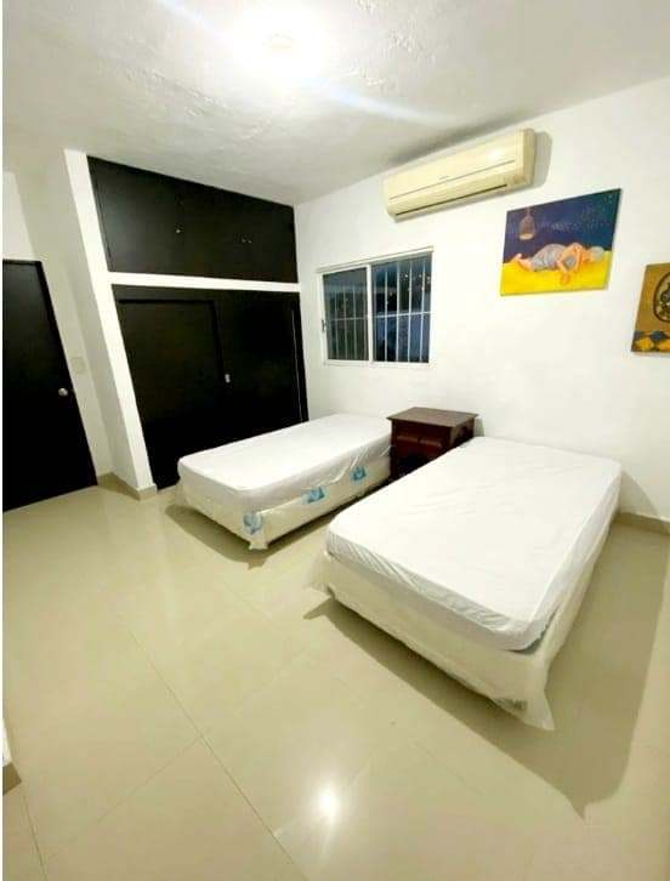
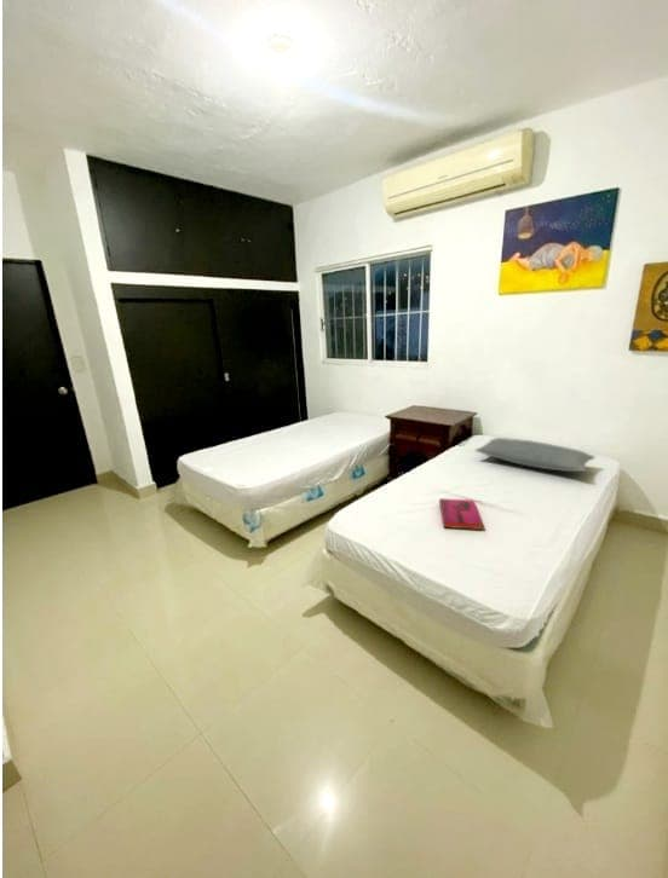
+ pillow (531, 454)
+ hardback book (459, 513)
